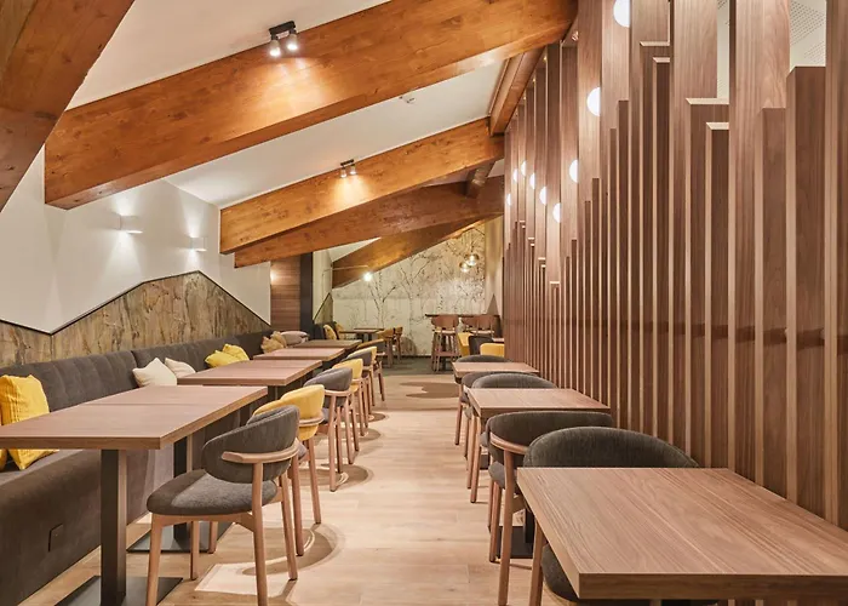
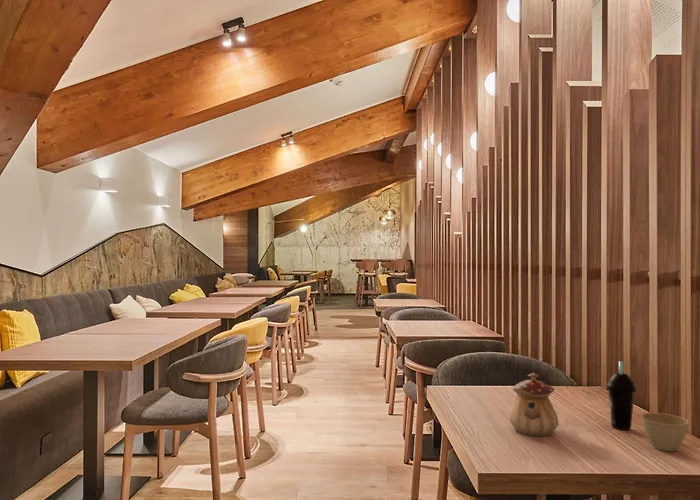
+ flower pot (664, 433)
+ cup (621, 394)
+ teapot (533, 400)
